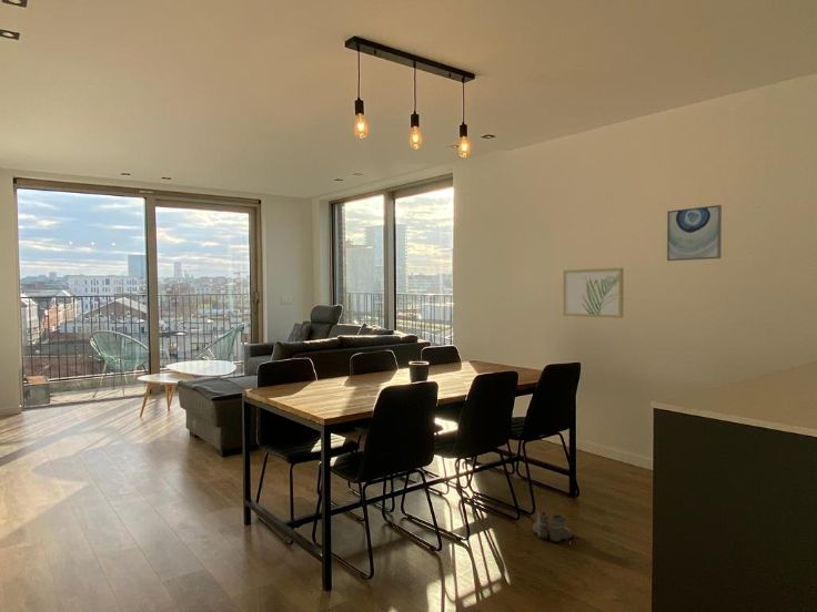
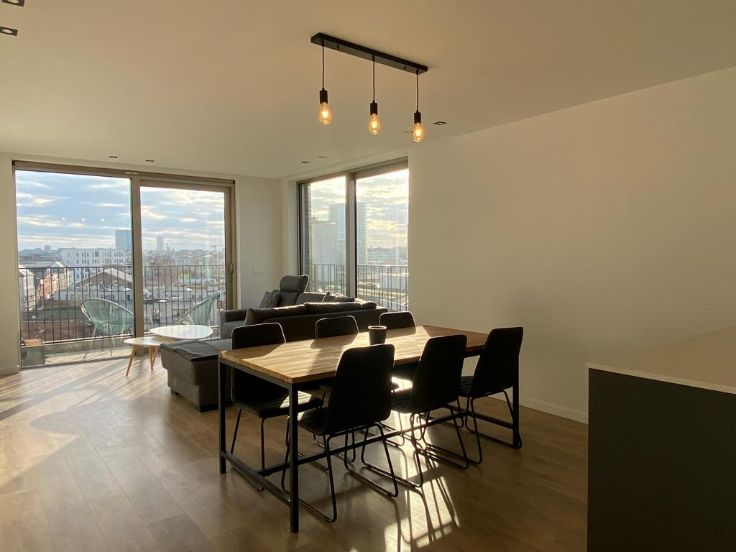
- wall art (693, 234)
- boots (552, 523)
- wall art (592, 293)
